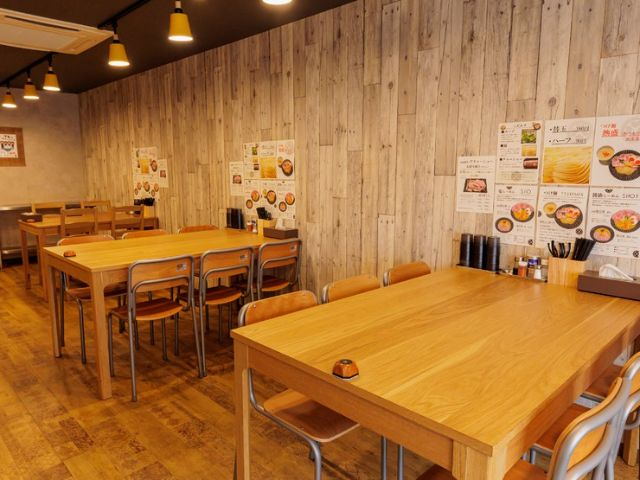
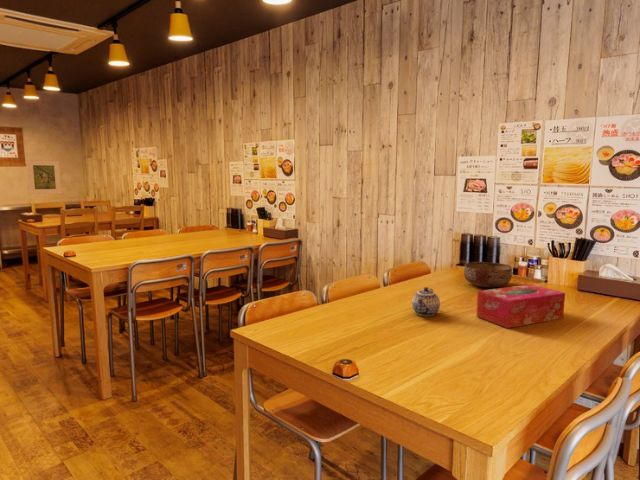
+ teapot (426, 300)
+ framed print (44, 177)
+ bowl (487, 275)
+ tissue box (520, 304)
